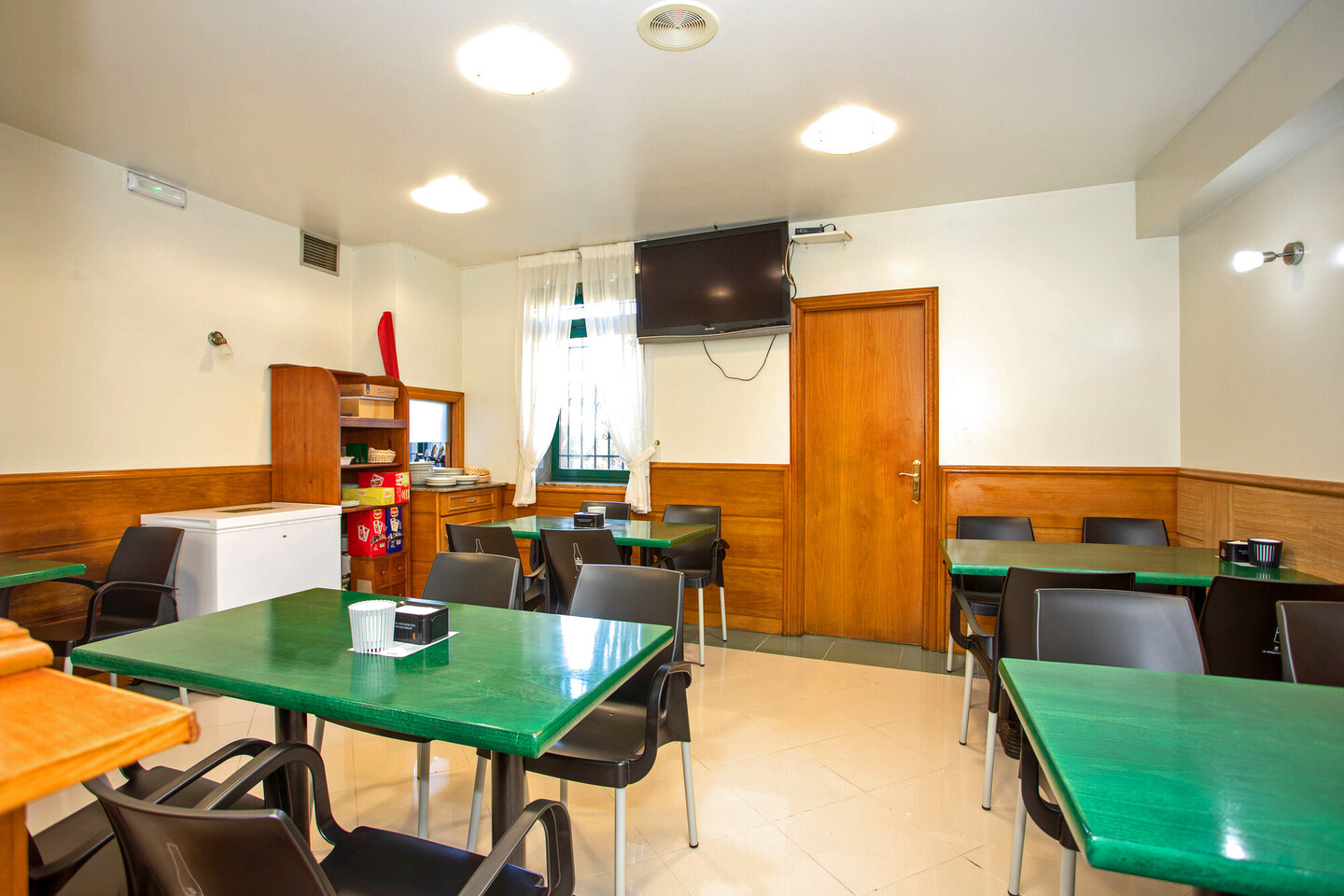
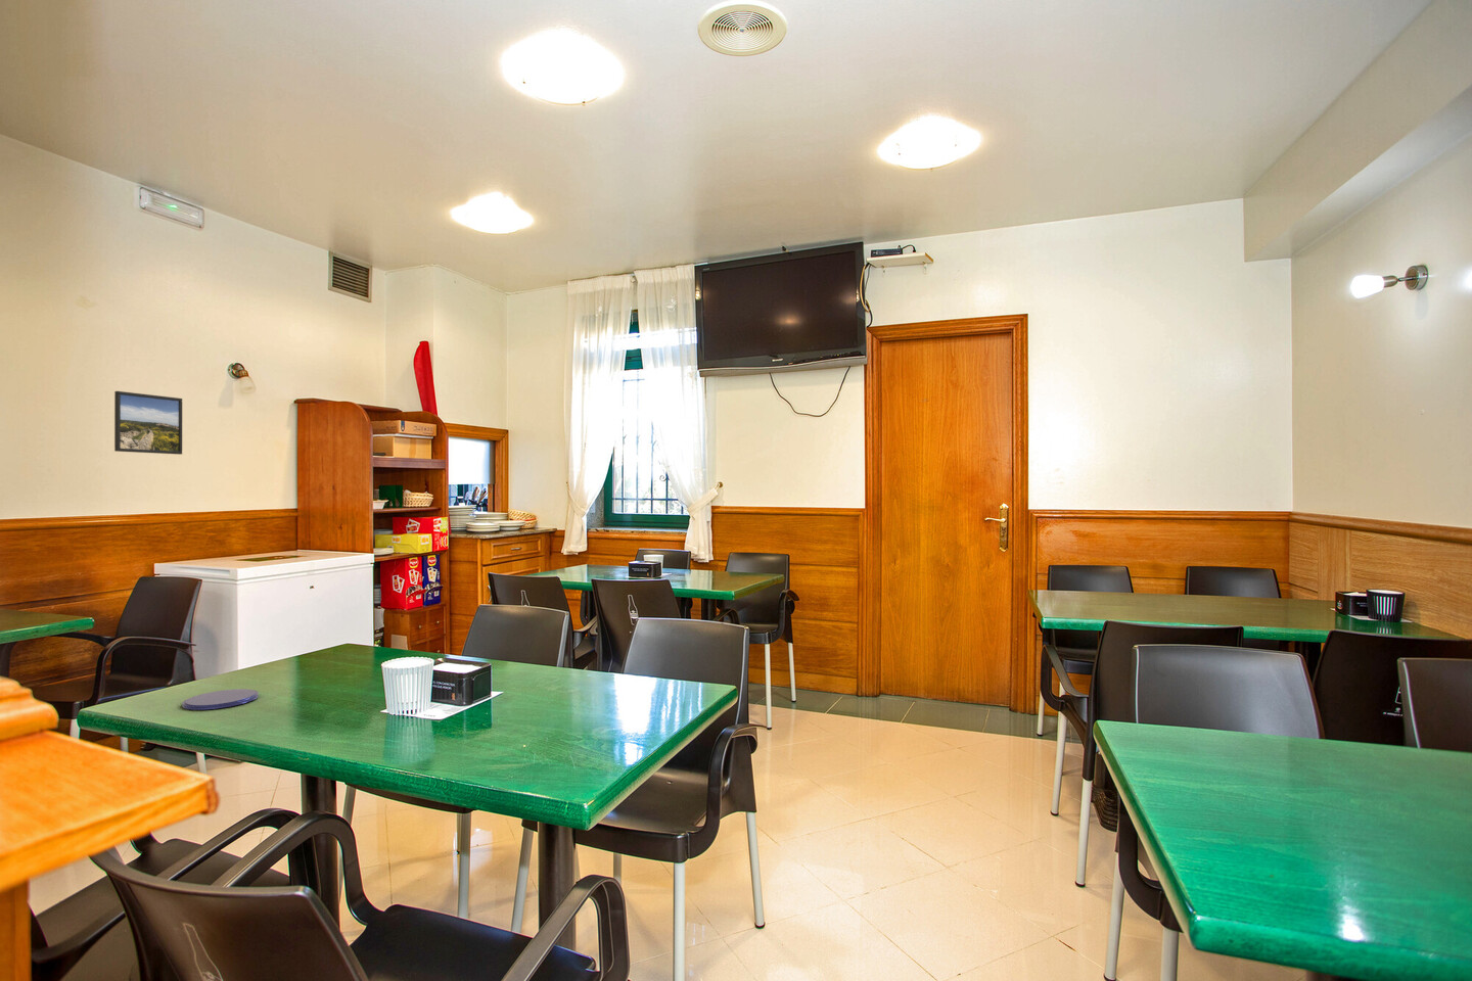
+ saucer (221, 697)
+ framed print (149, 423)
